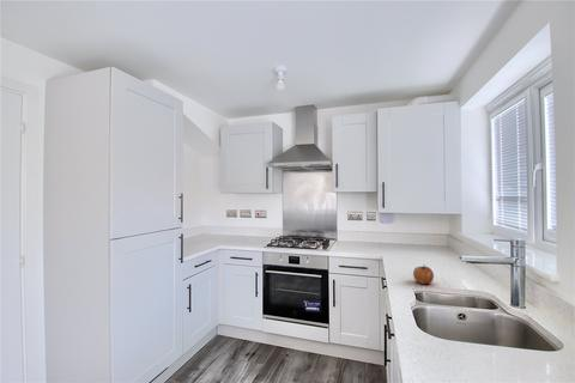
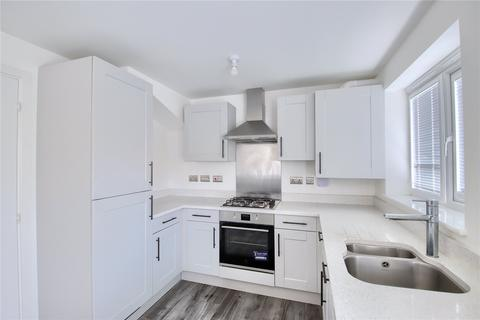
- apple (423, 273)
